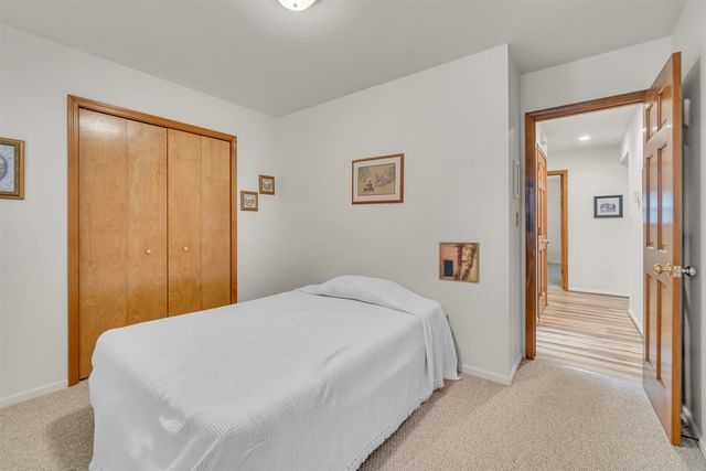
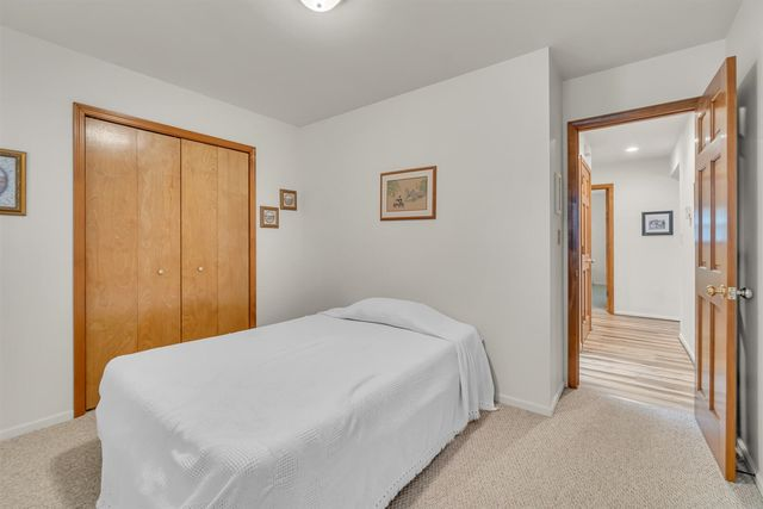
- wall art (458, 261)
